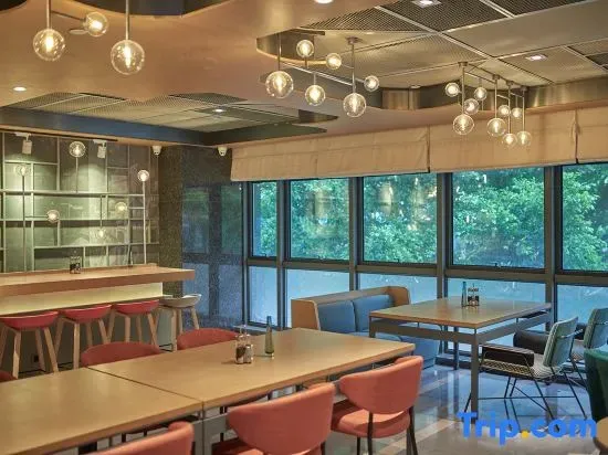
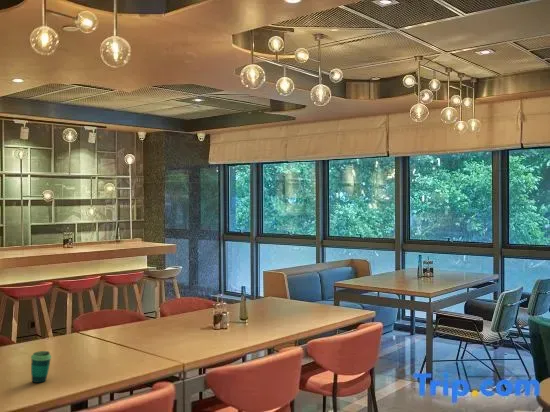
+ cup (41, 366)
